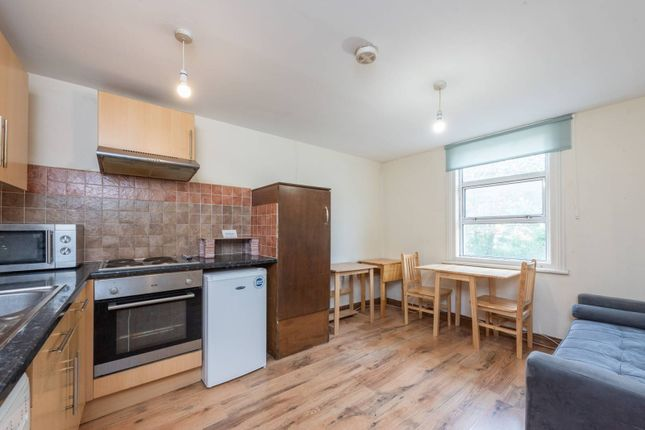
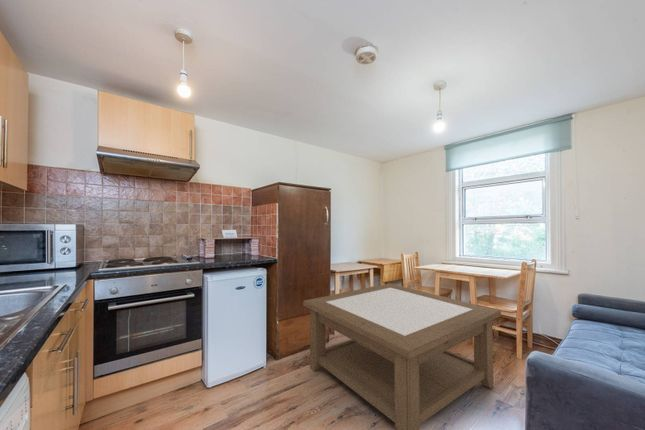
+ coffee table (396, 340)
